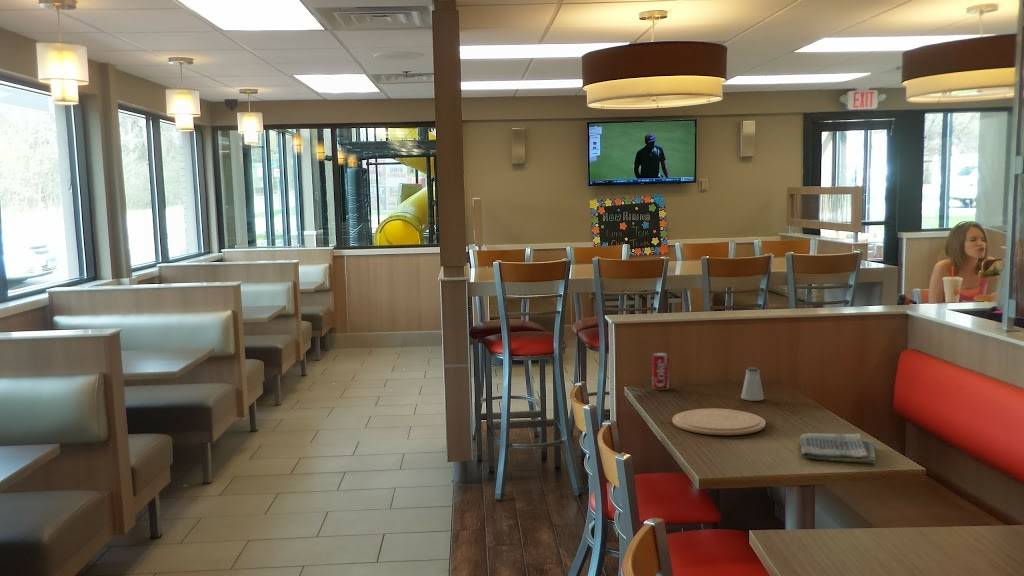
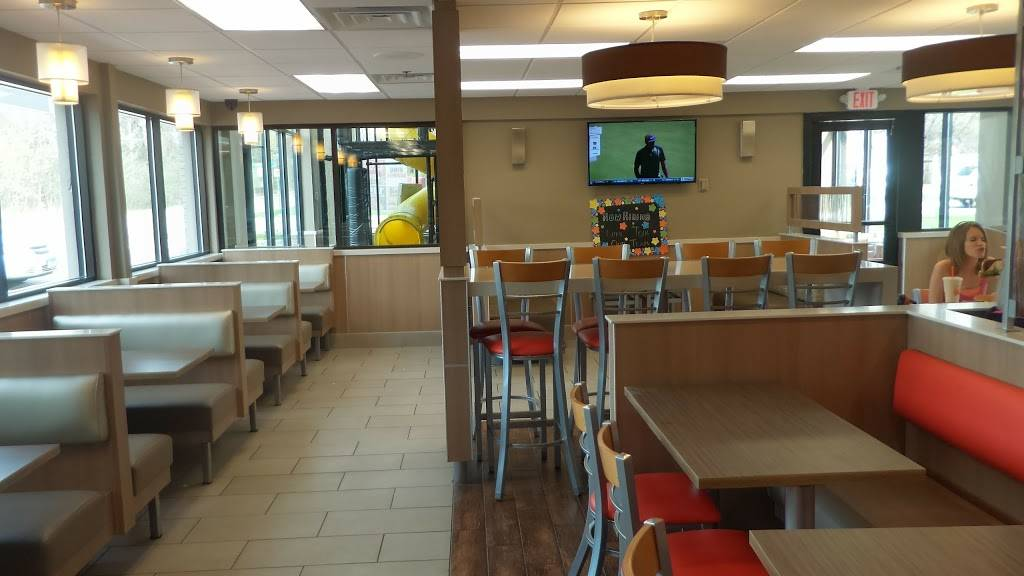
- plate (718, 420)
- saltshaker (752, 383)
- beverage can (660, 371)
- dish towel (837, 446)
